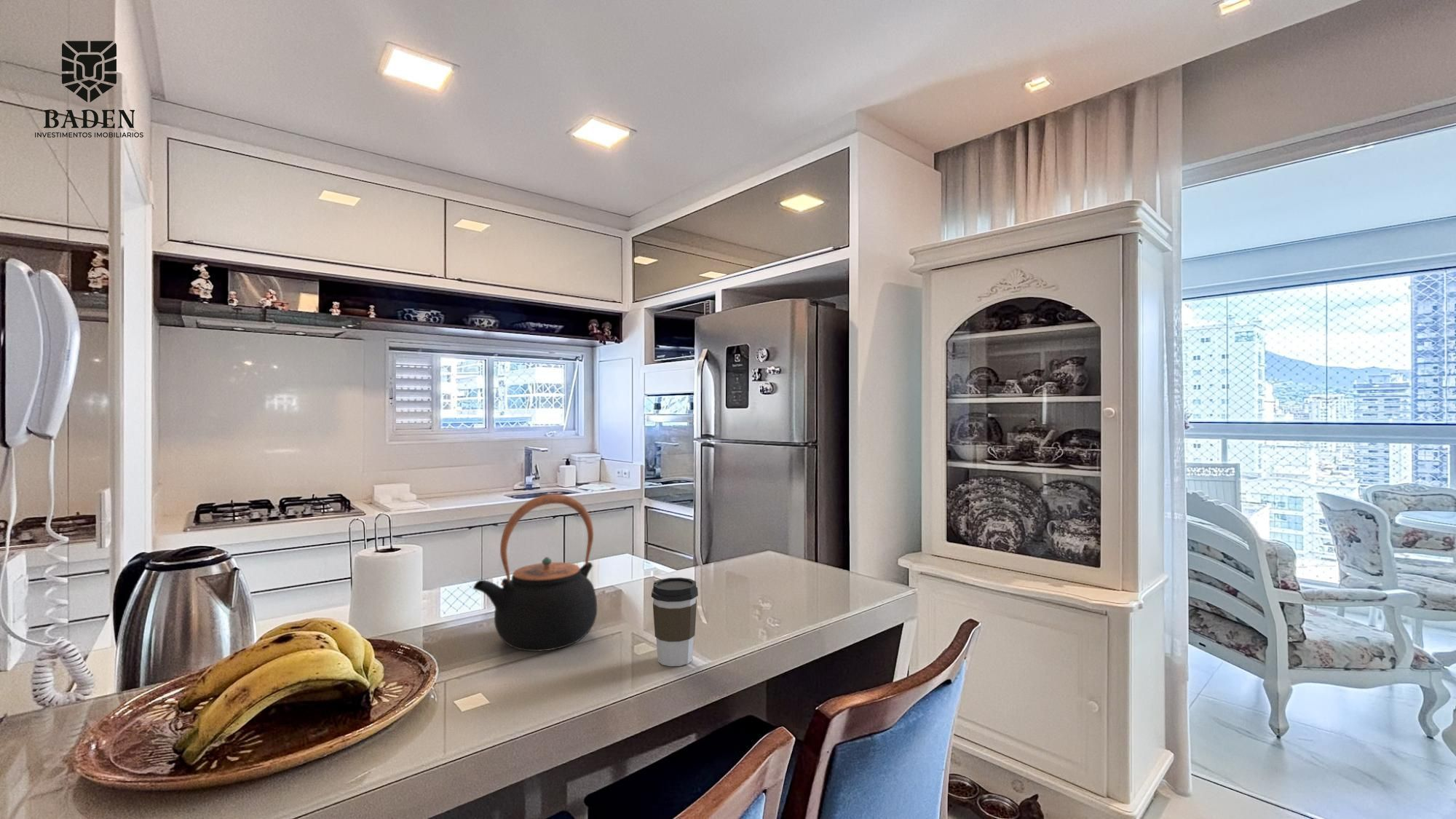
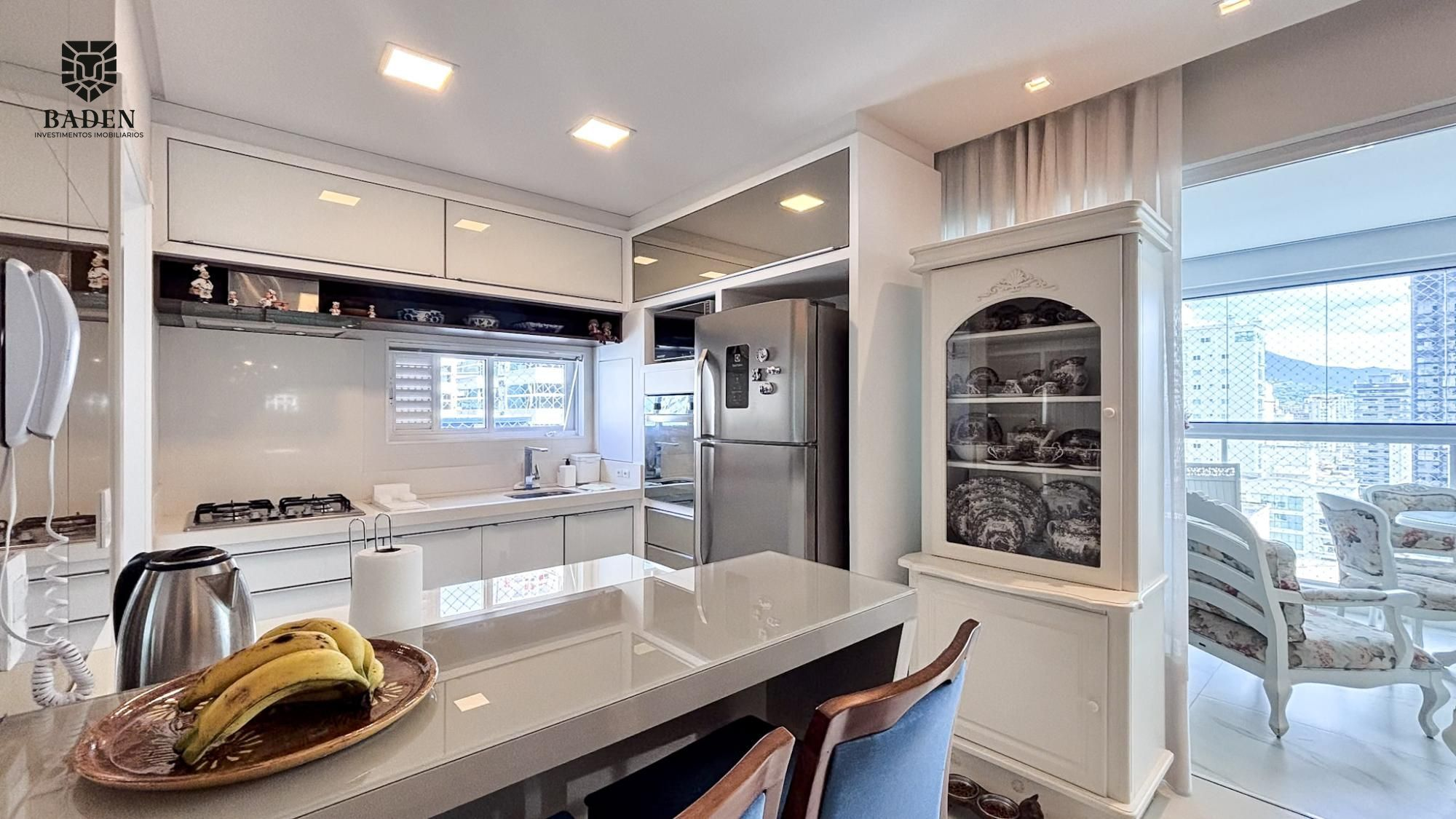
- teapot (537, 567)
- coffee cup (675, 621)
